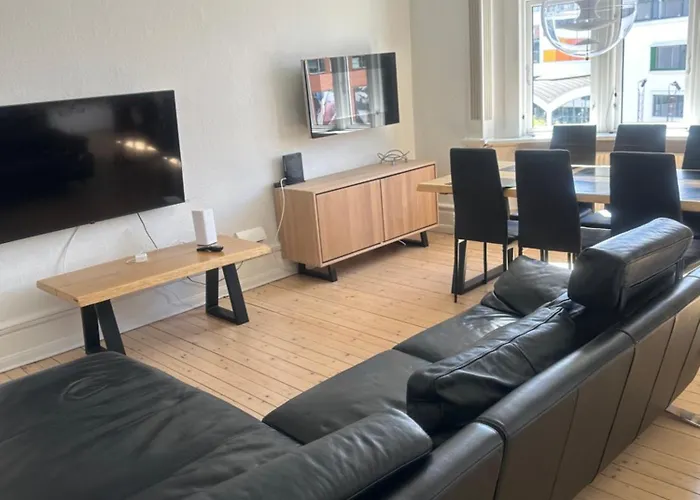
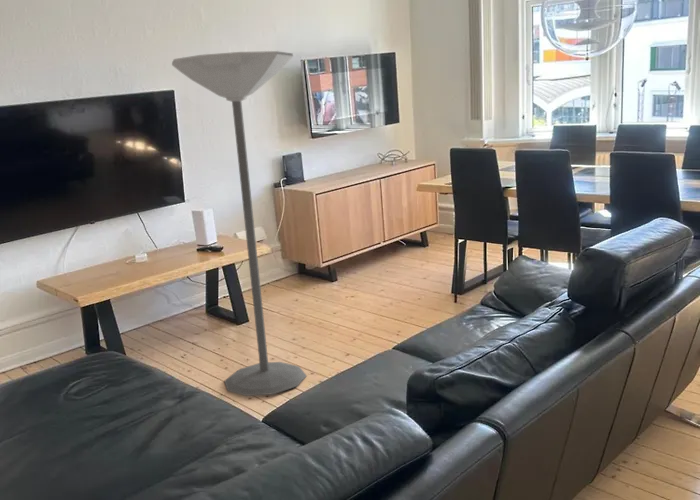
+ floor lamp (249, 226)
